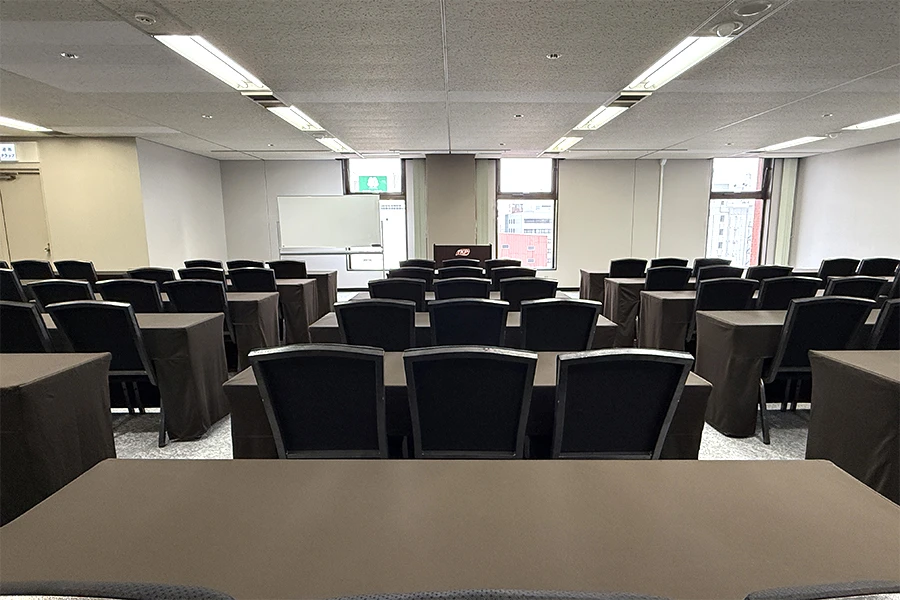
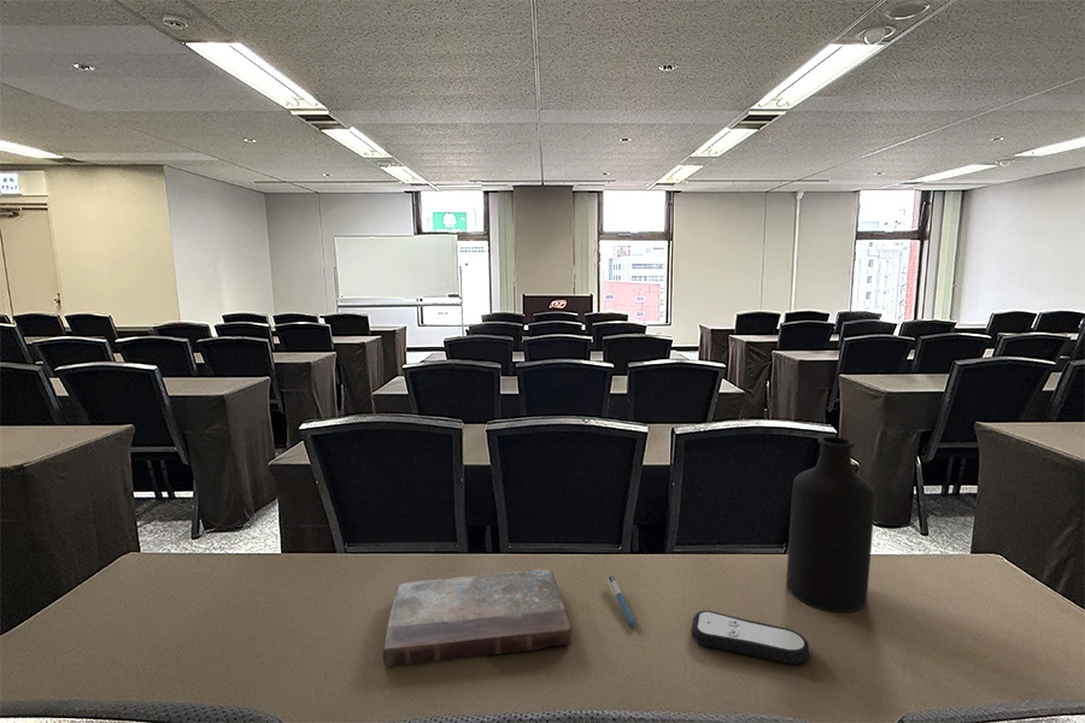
+ pen (620, 599)
+ remote control (747, 636)
+ bottle (831, 517)
+ book (477, 612)
